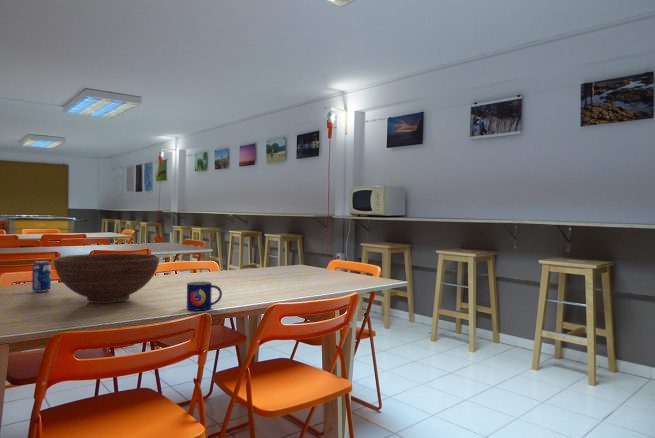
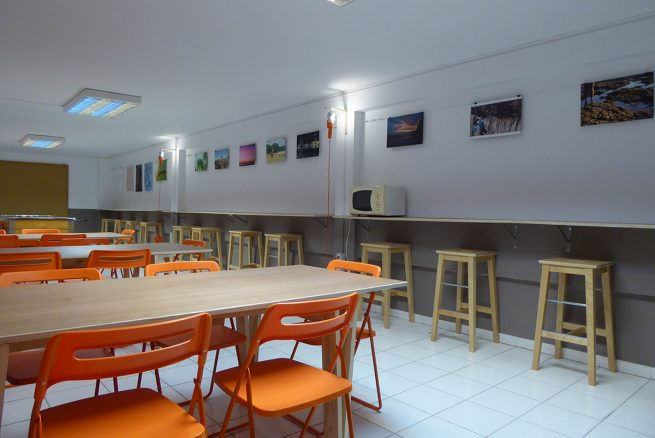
- mug (204, 295)
- fruit bowl (108, 279)
- beverage can (41, 276)
